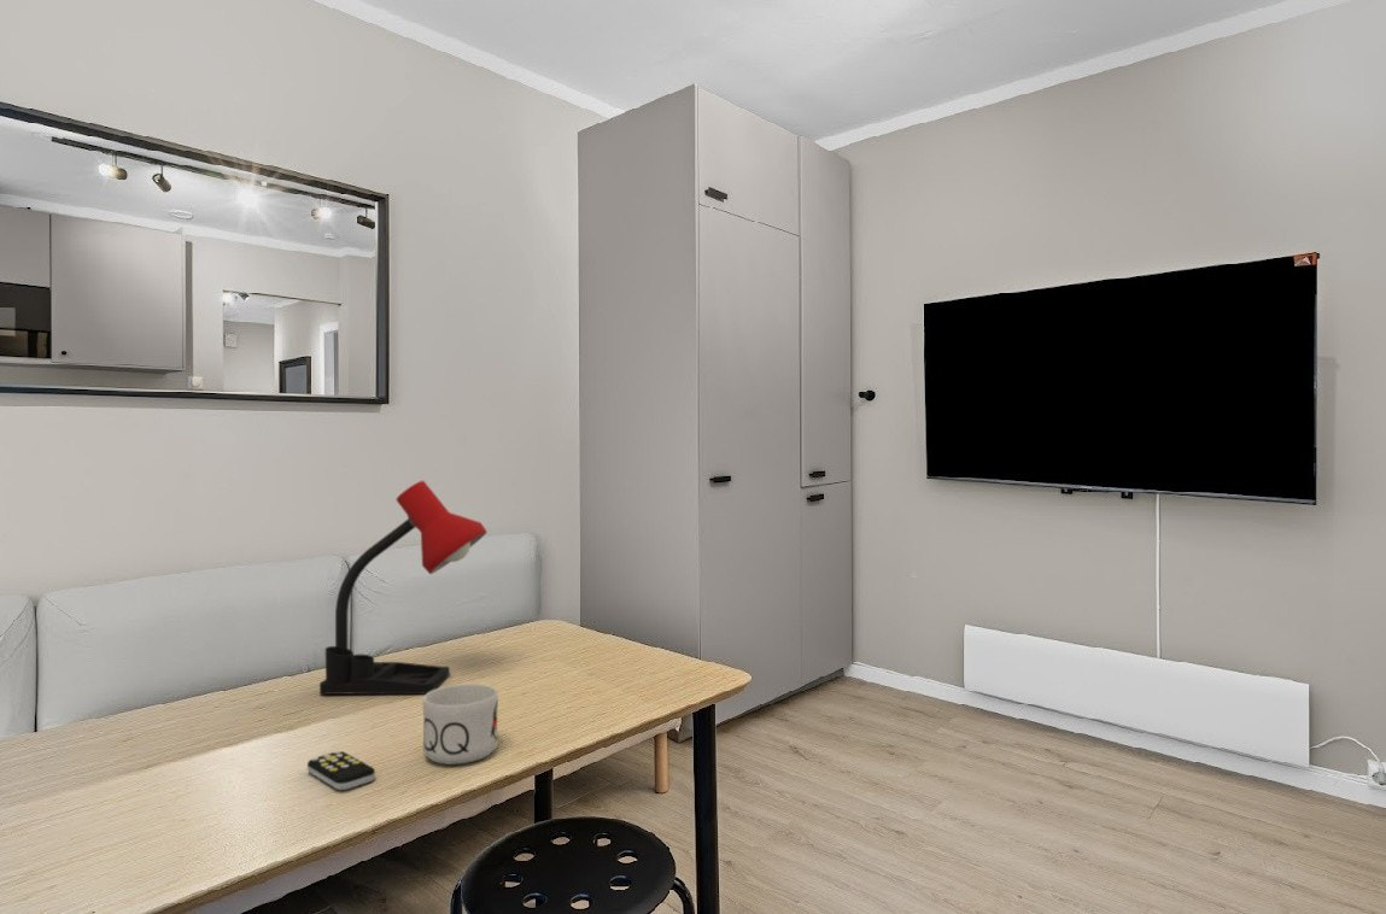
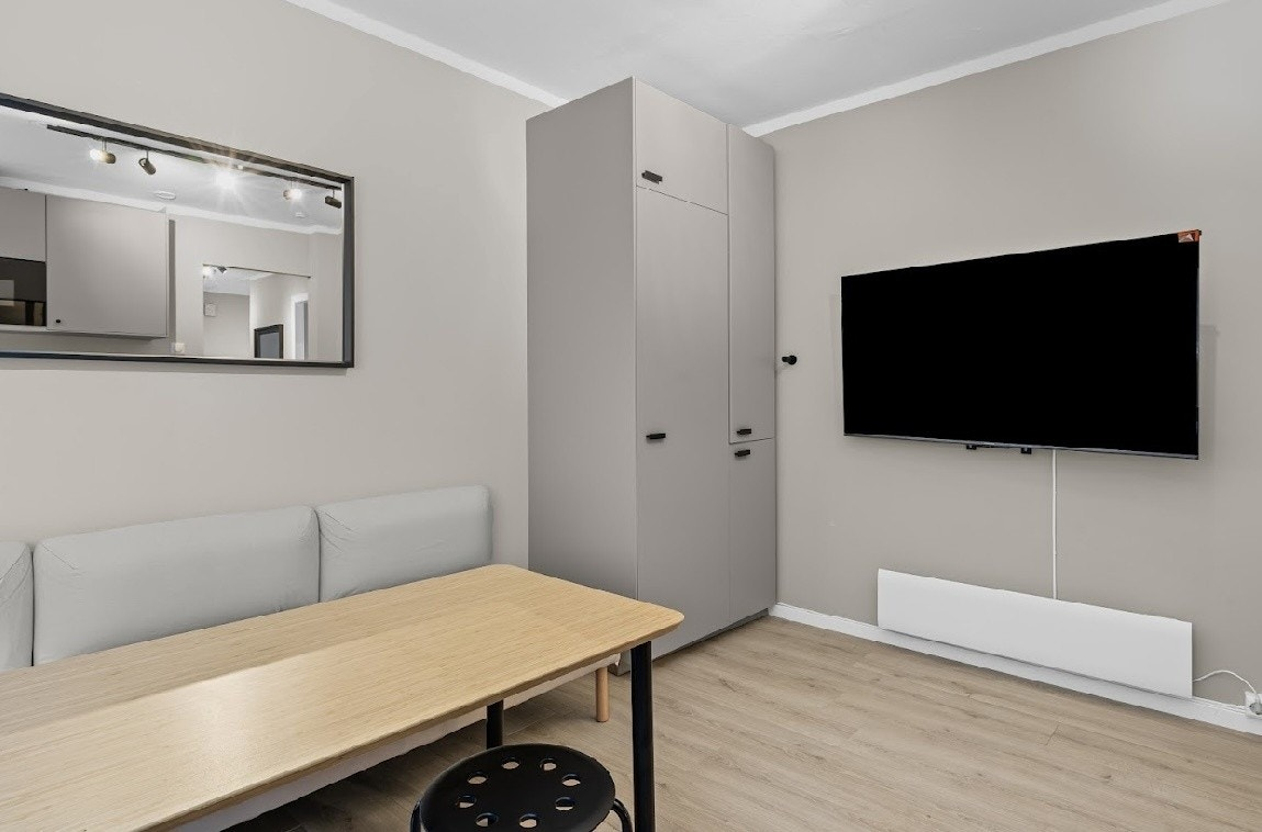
- mug (456, 719)
- desk lamp (422, 566)
- remote control (340, 769)
